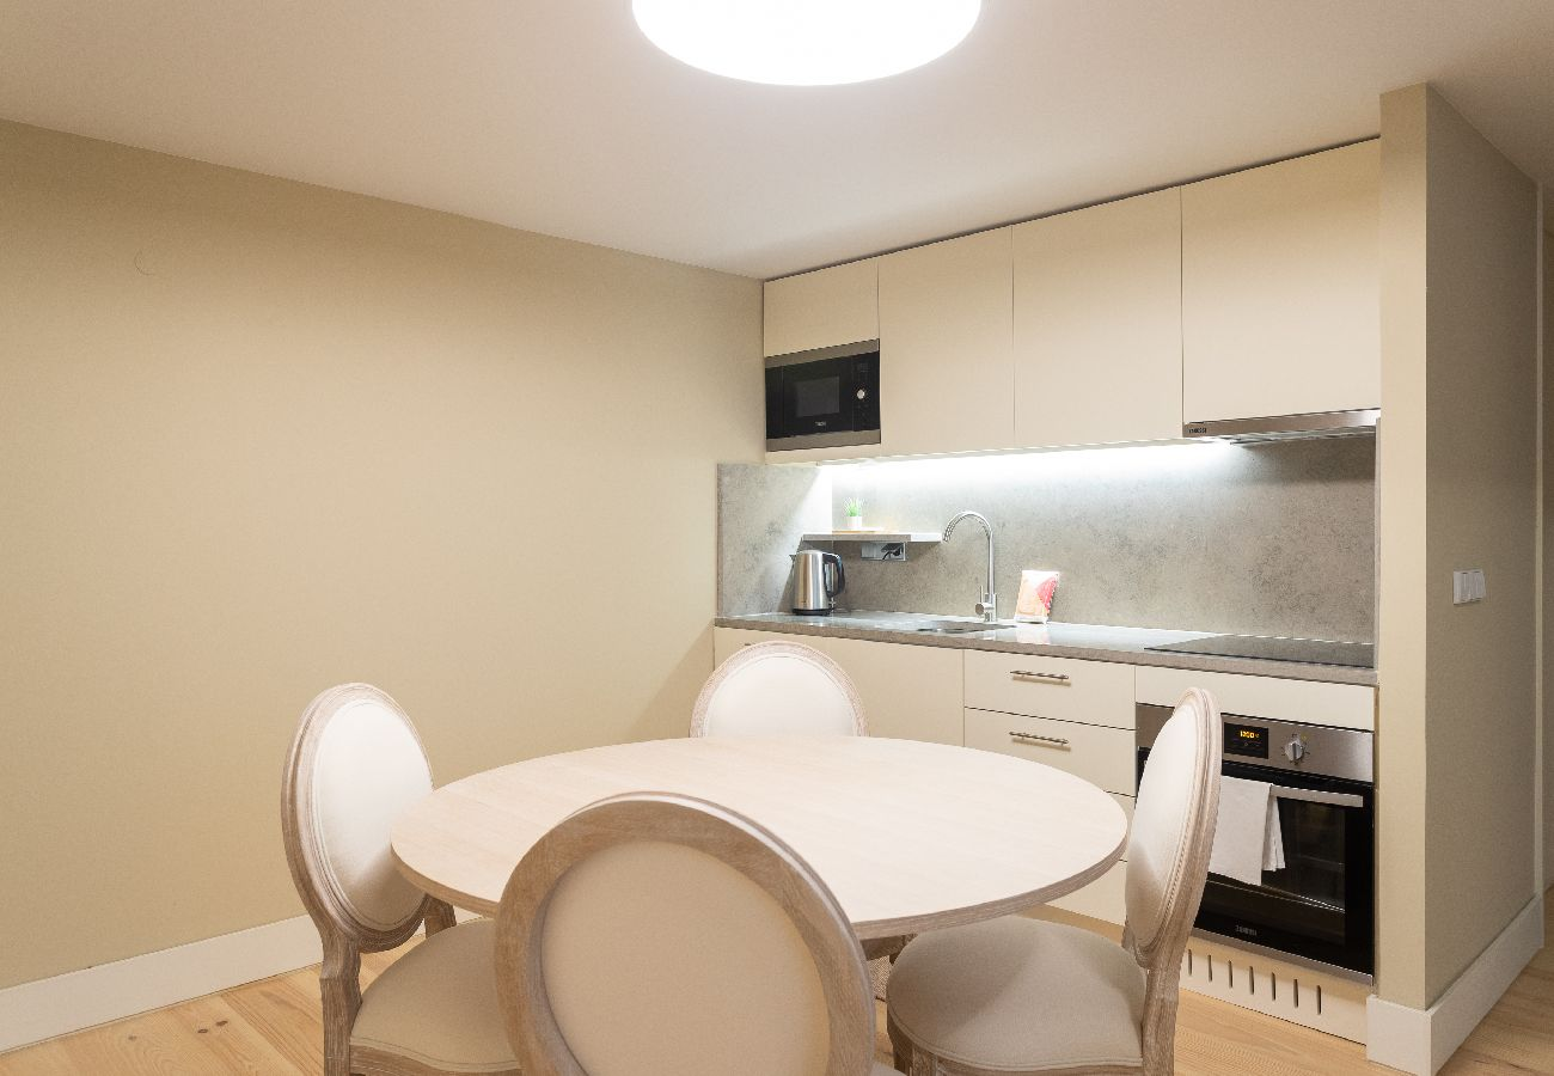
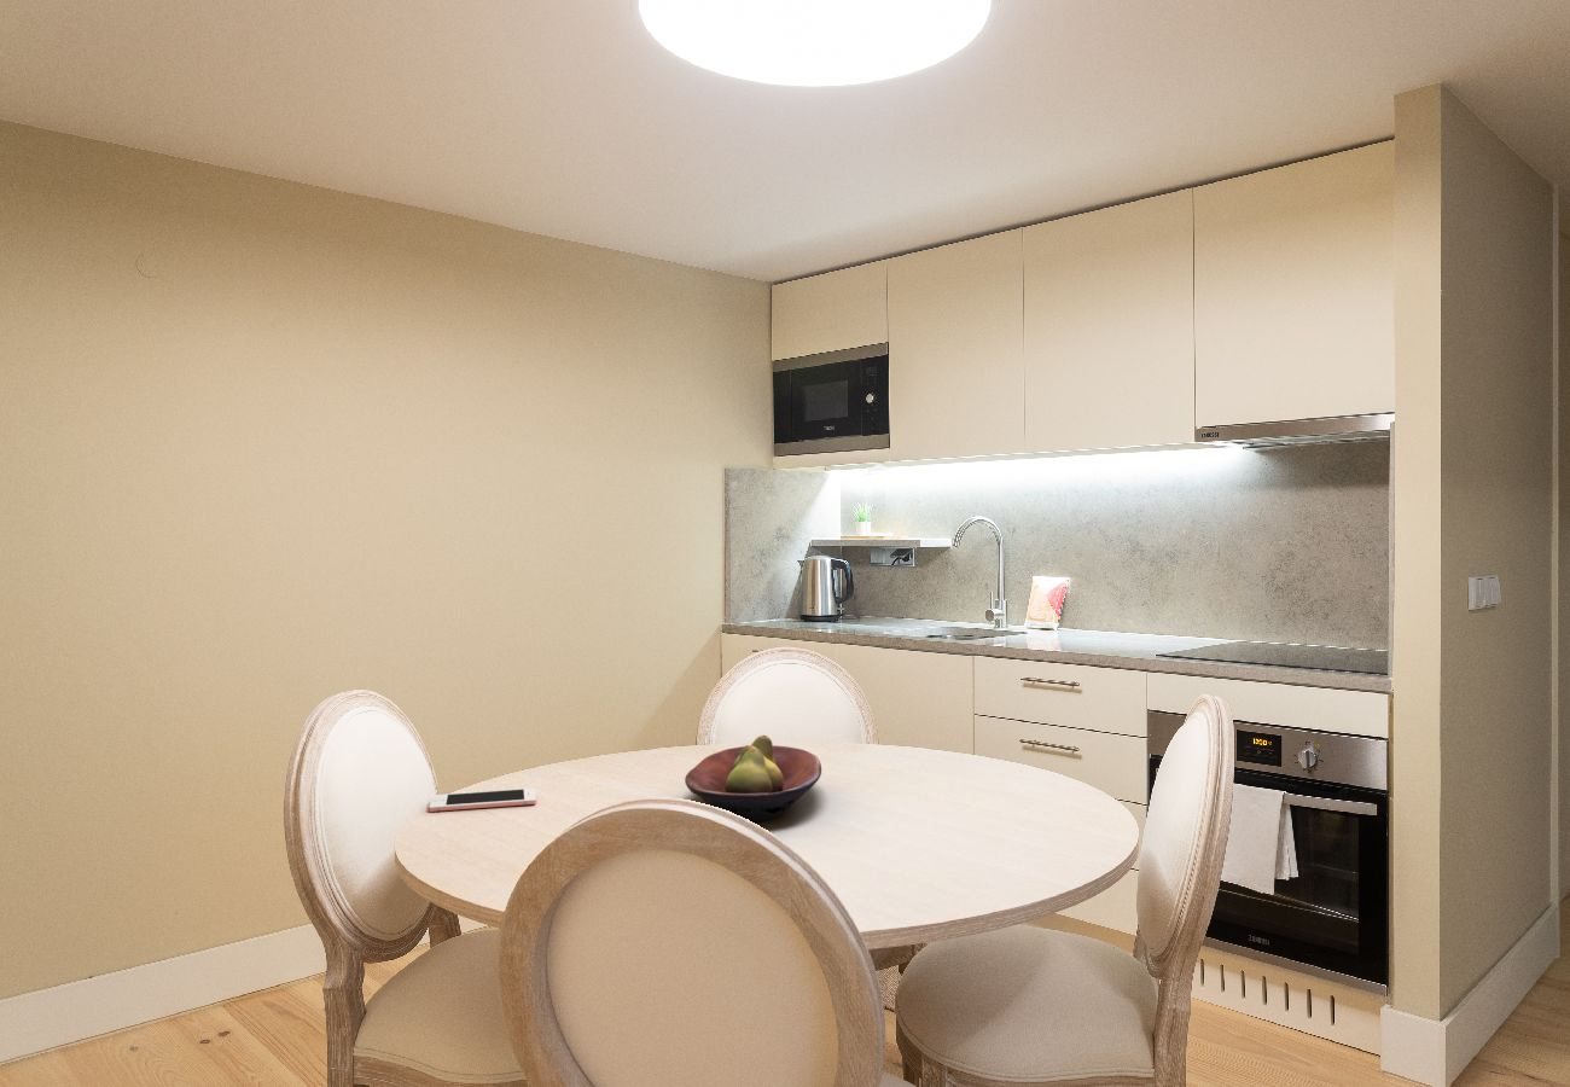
+ fruit bowl (755, 771)
+ cell phone (483, 800)
